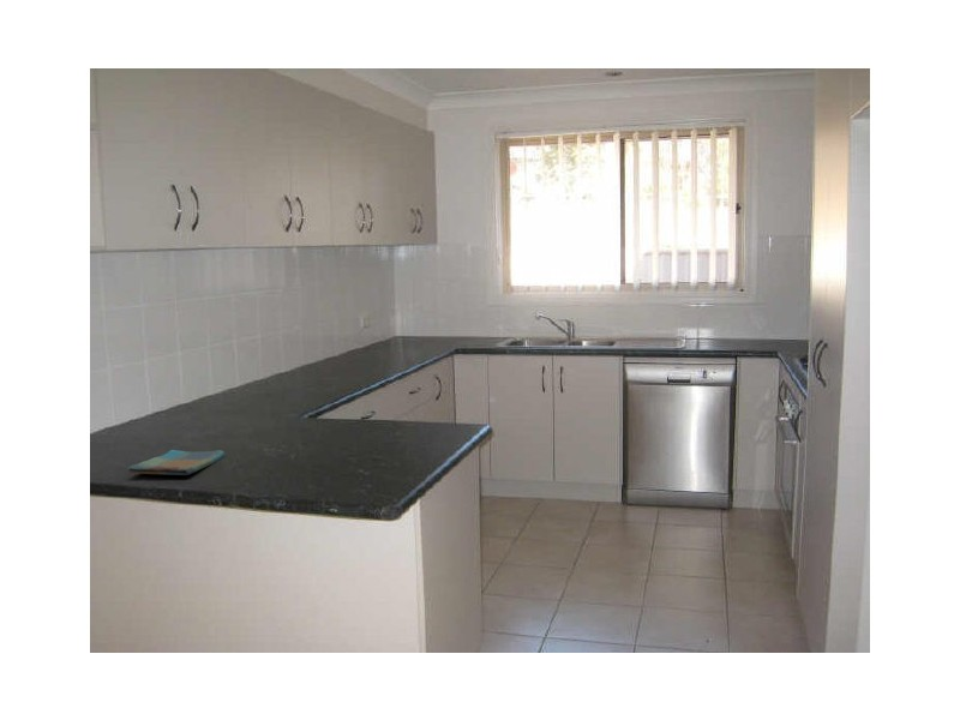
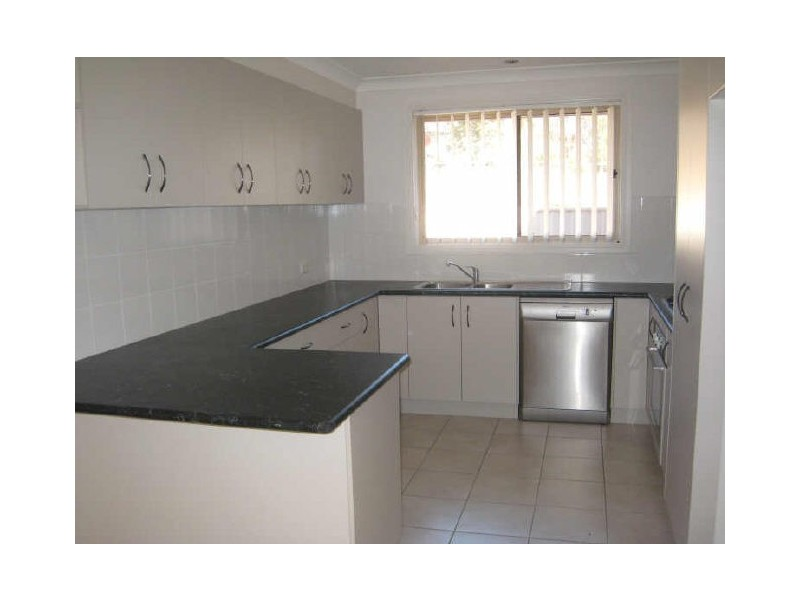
- dish towel (179, 461)
